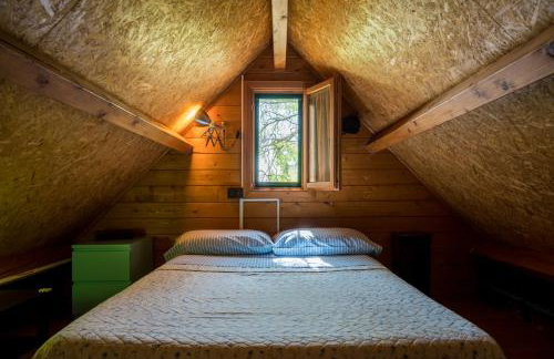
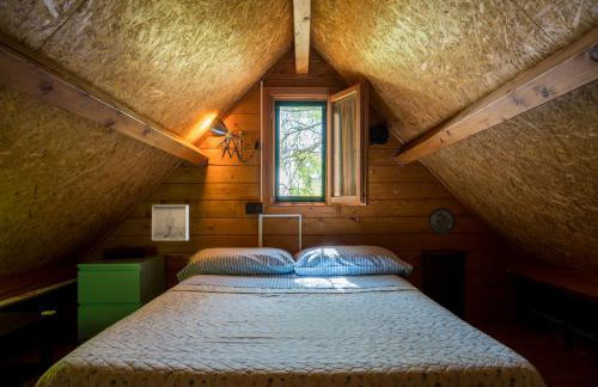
+ wall art (170, 222)
+ decorative plate (441, 221)
